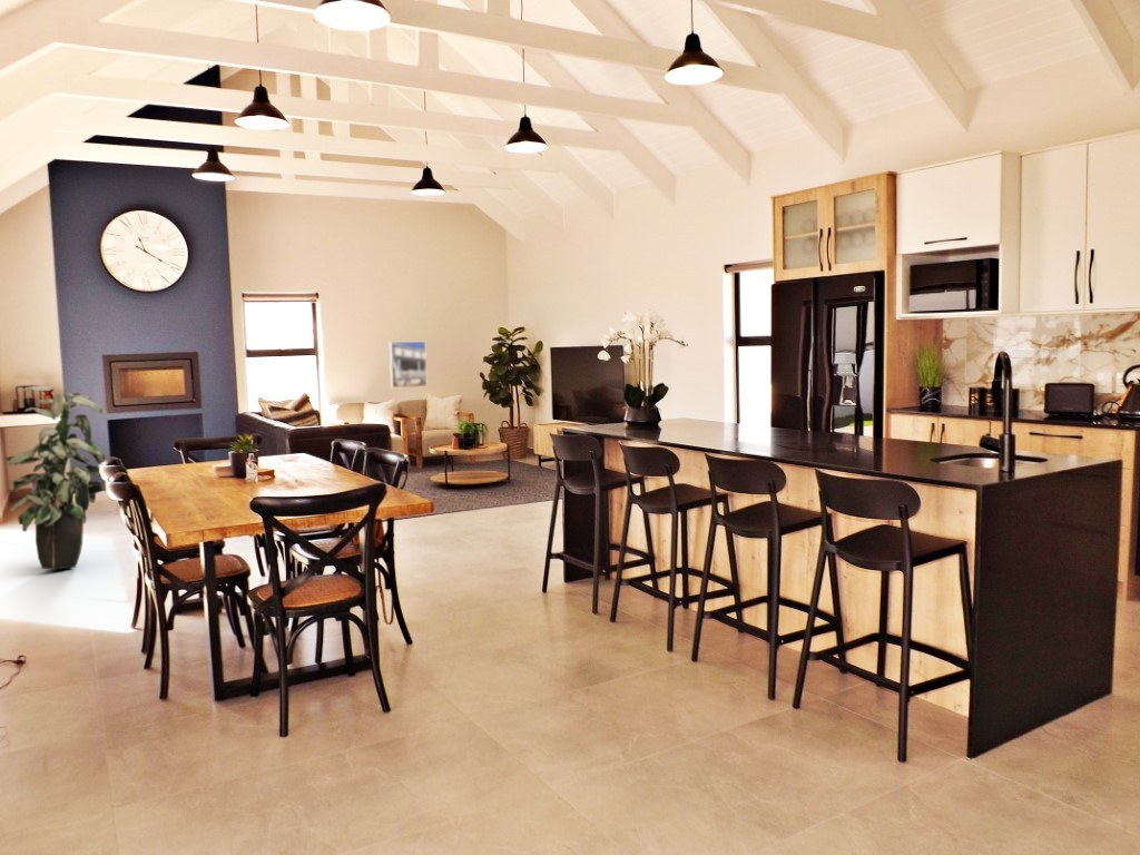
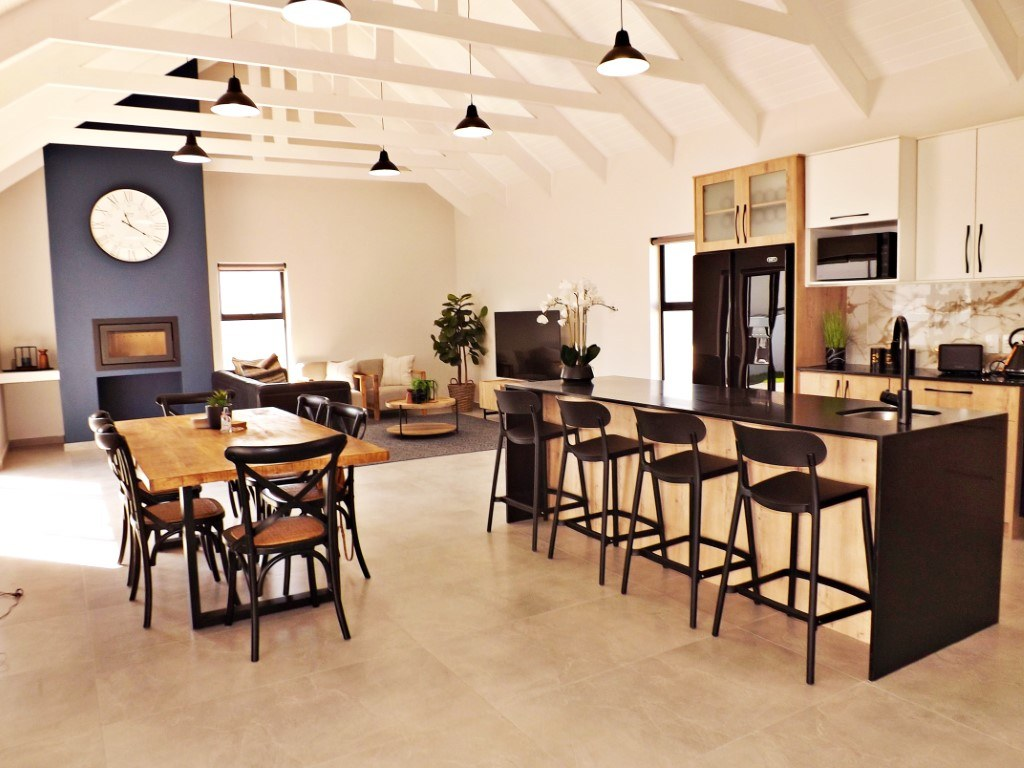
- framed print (407, 364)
- indoor plant (56, 476)
